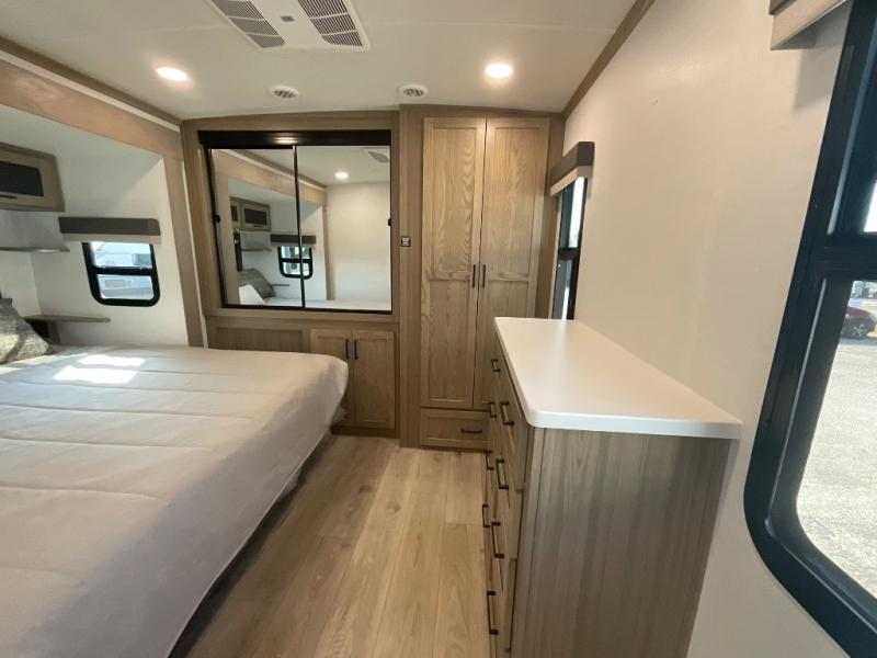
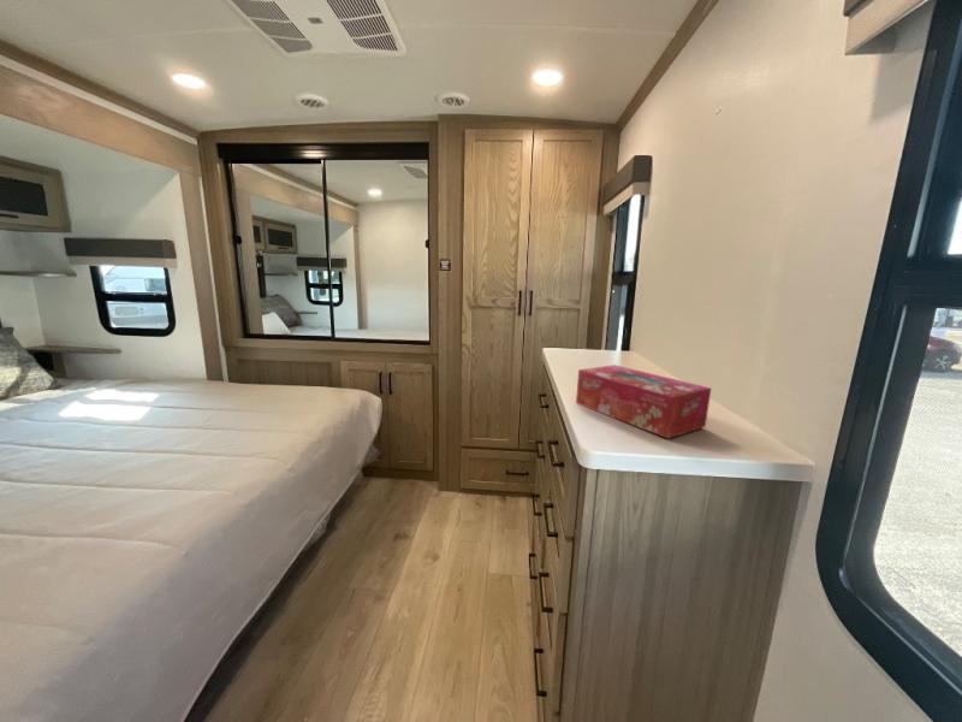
+ tissue box (637, 396)
